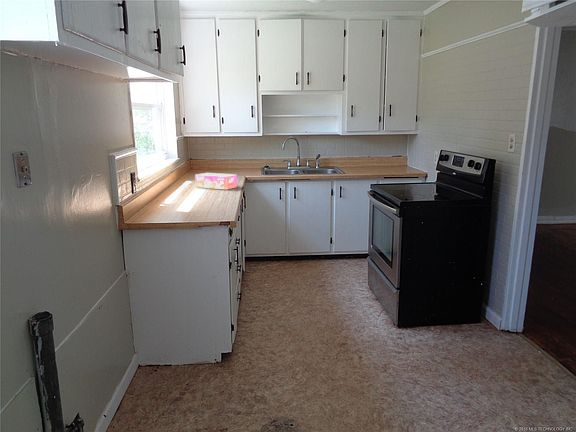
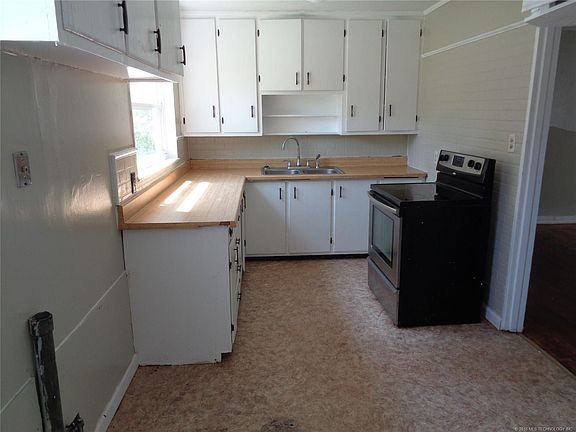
- tissue box (216, 180)
